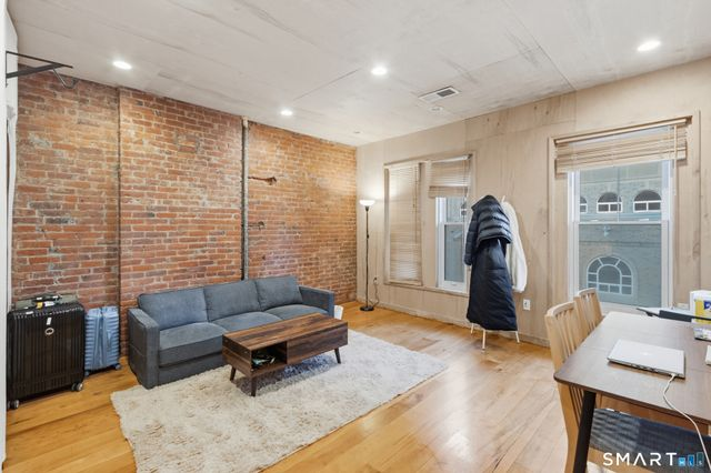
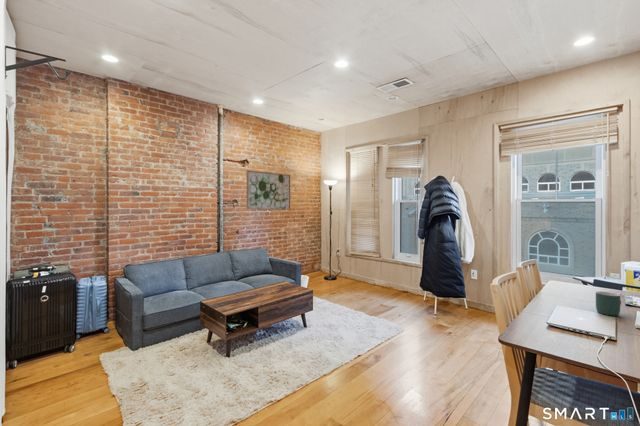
+ wall art (270, 191)
+ mug (608, 302)
